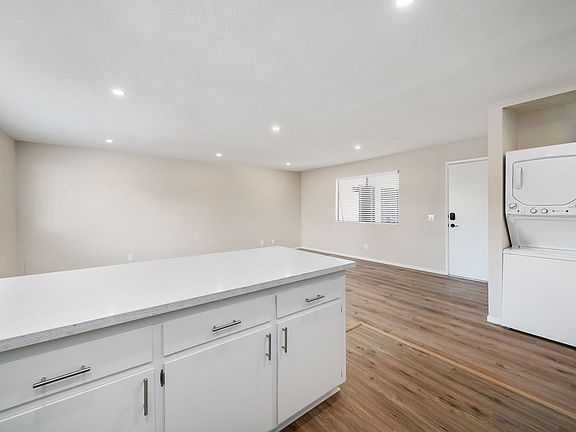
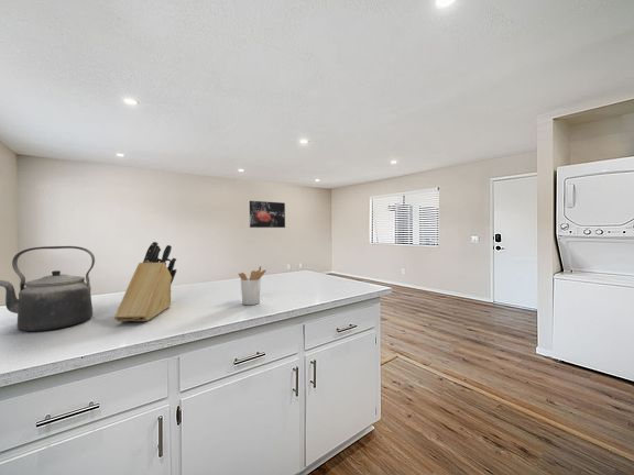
+ utensil holder (253, 285)
+ wall art (267, 214)
+ knife block (150, 277)
+ kettle (48, 285)
